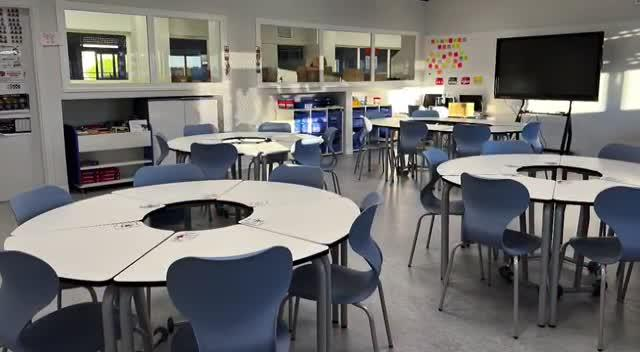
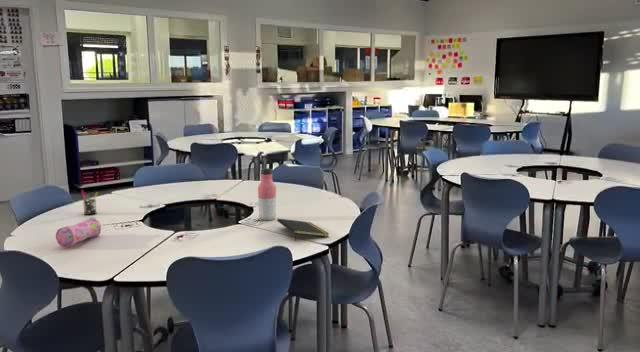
+ pen holder (88, 202)
+ notepad (302, 227)
+ pencil case (79, 231)
+ water bottle (267, 193)
